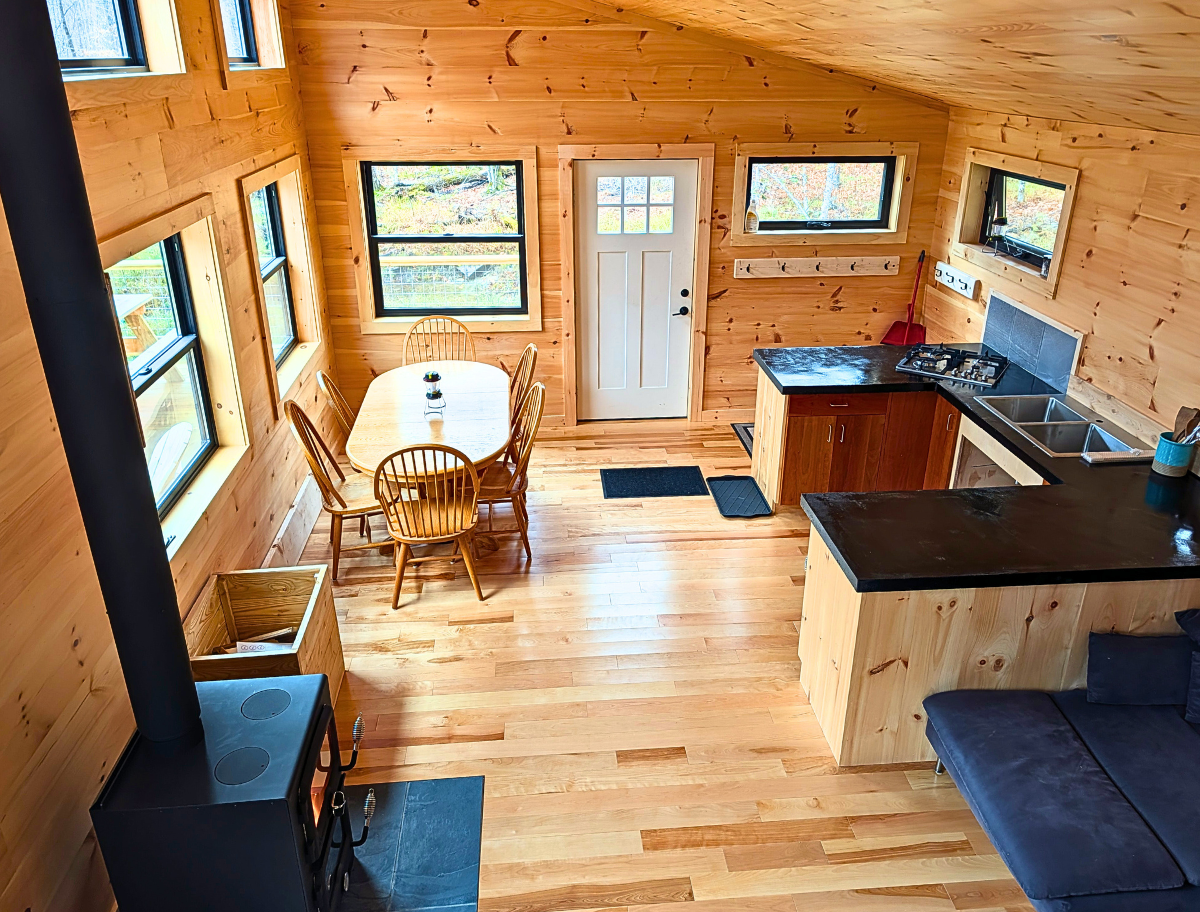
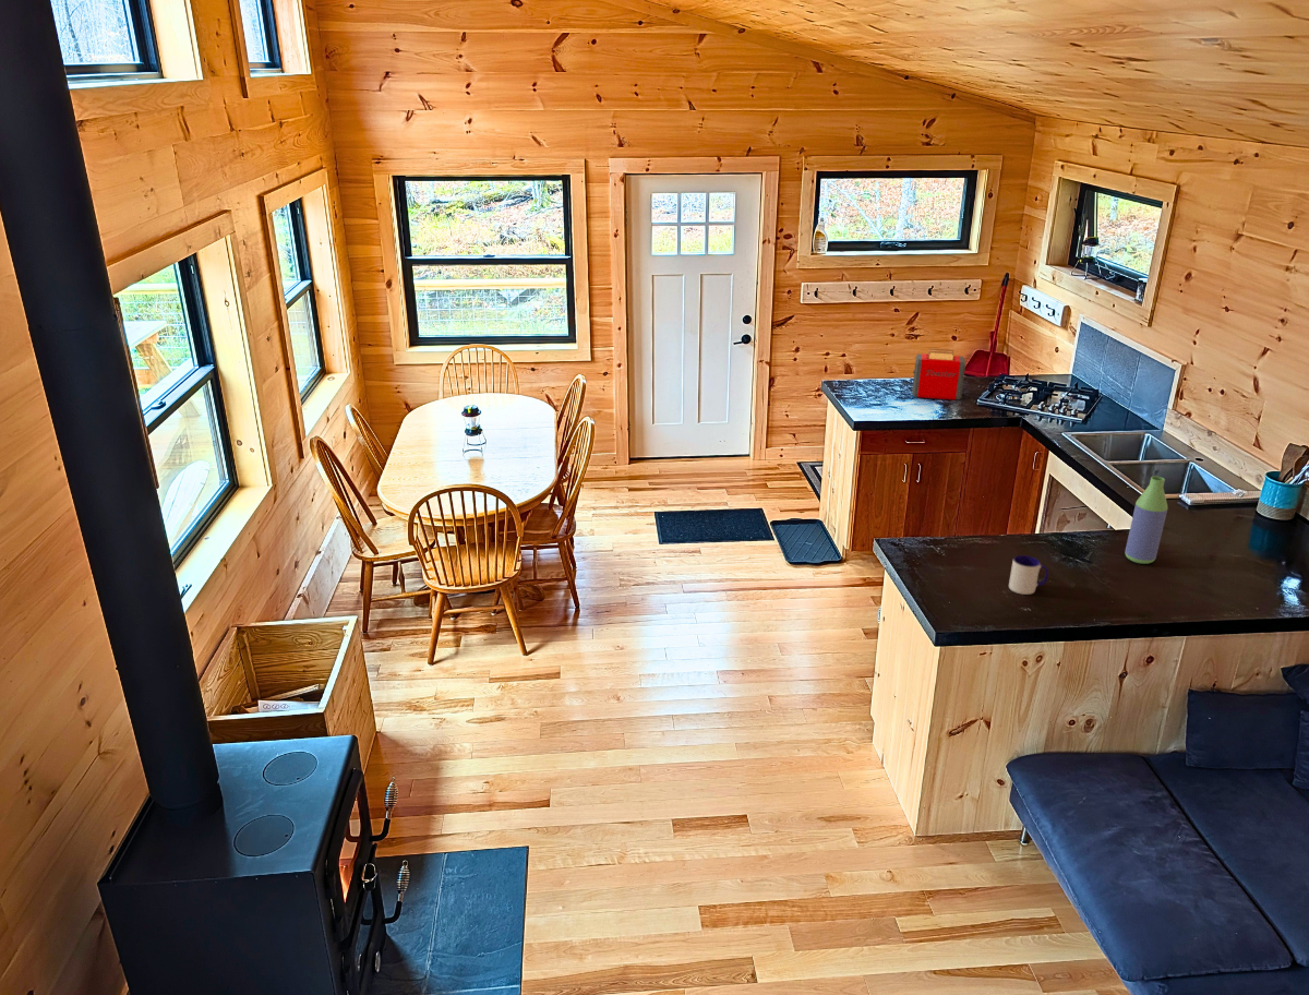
+ bottle (1148, 519)
+ mug (1029, 575)
+ toaster (938, 372)
